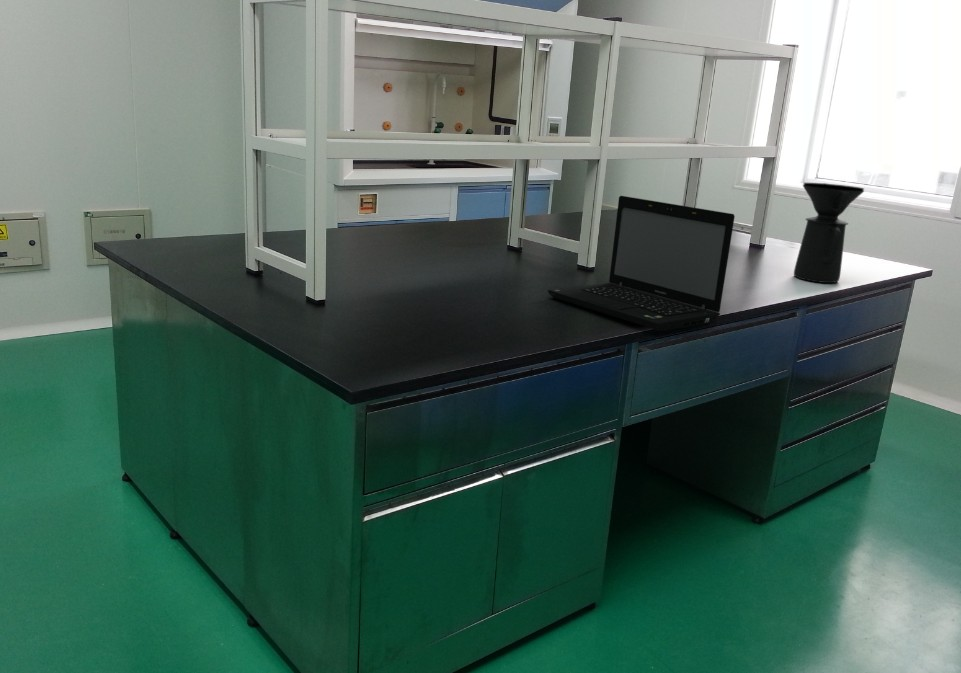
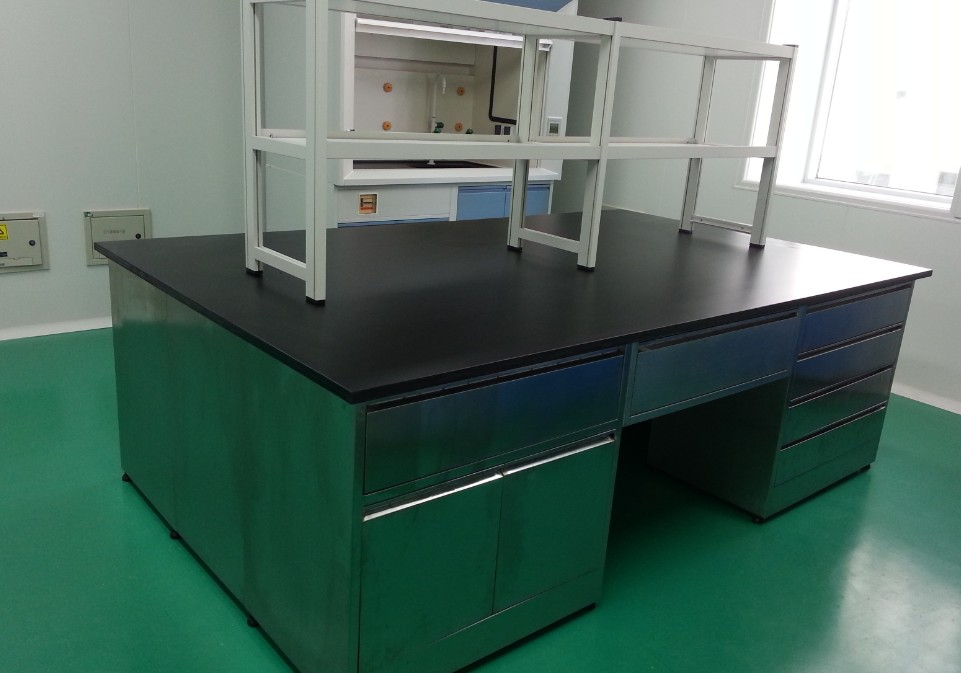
- coffee maker (824, 233)
- laptop (637, 258)
